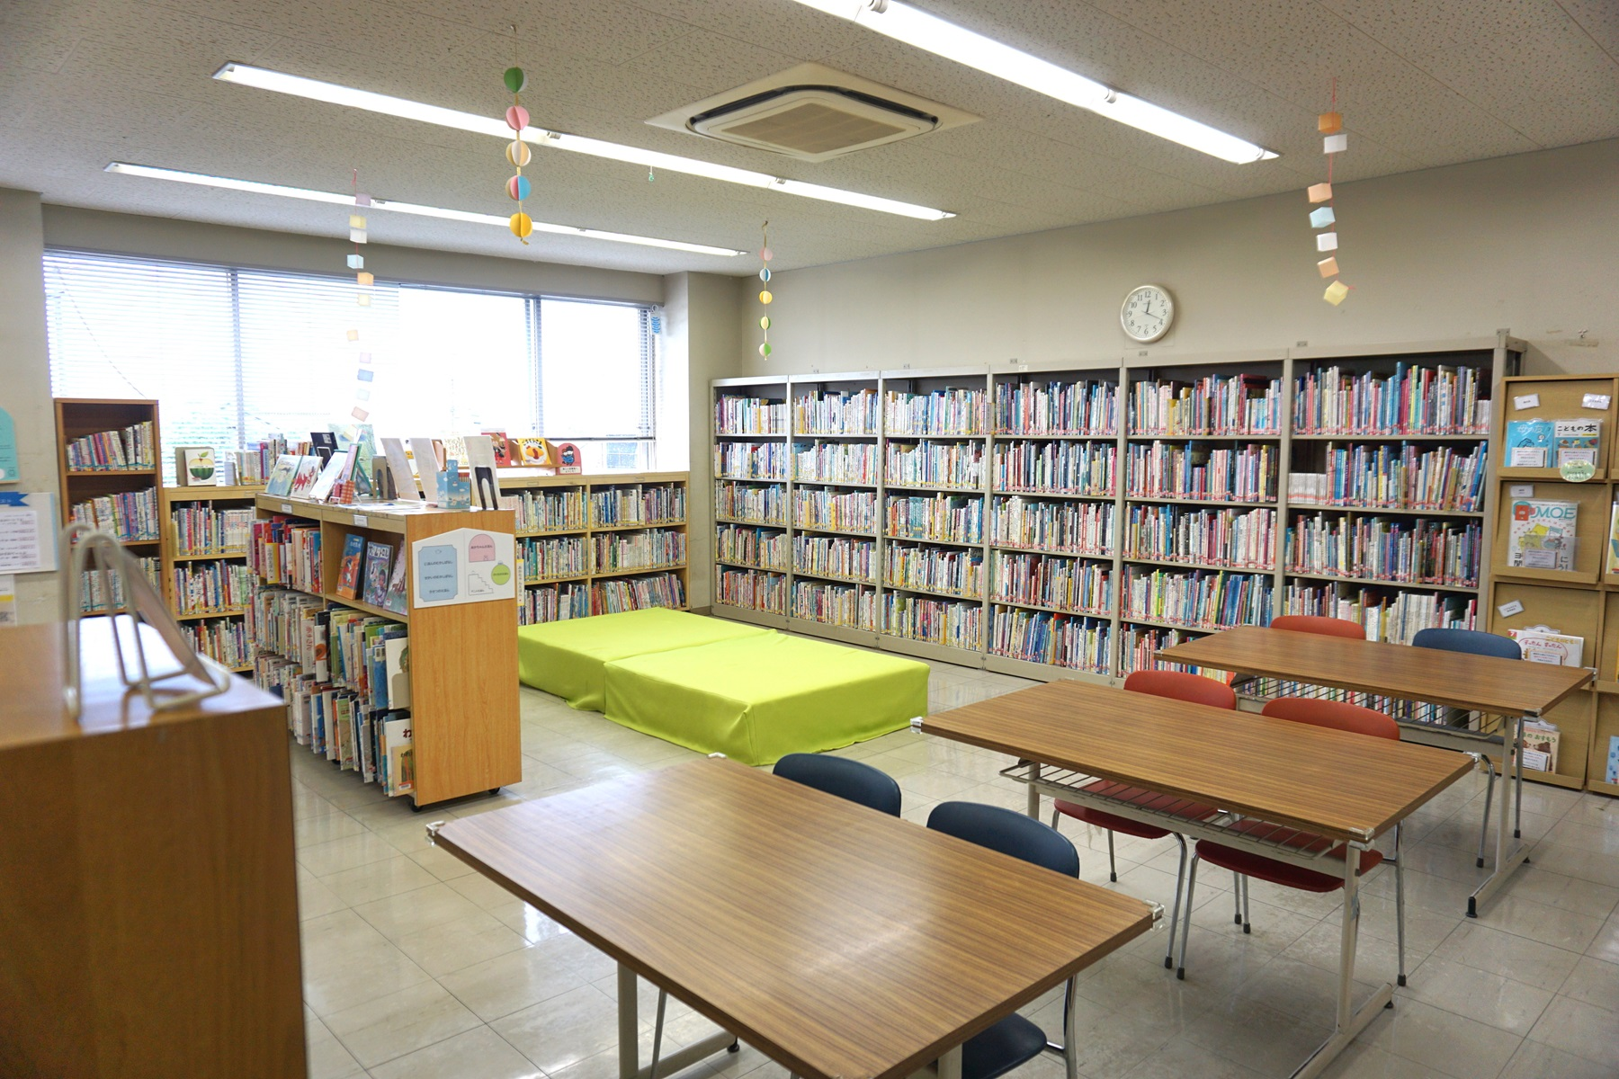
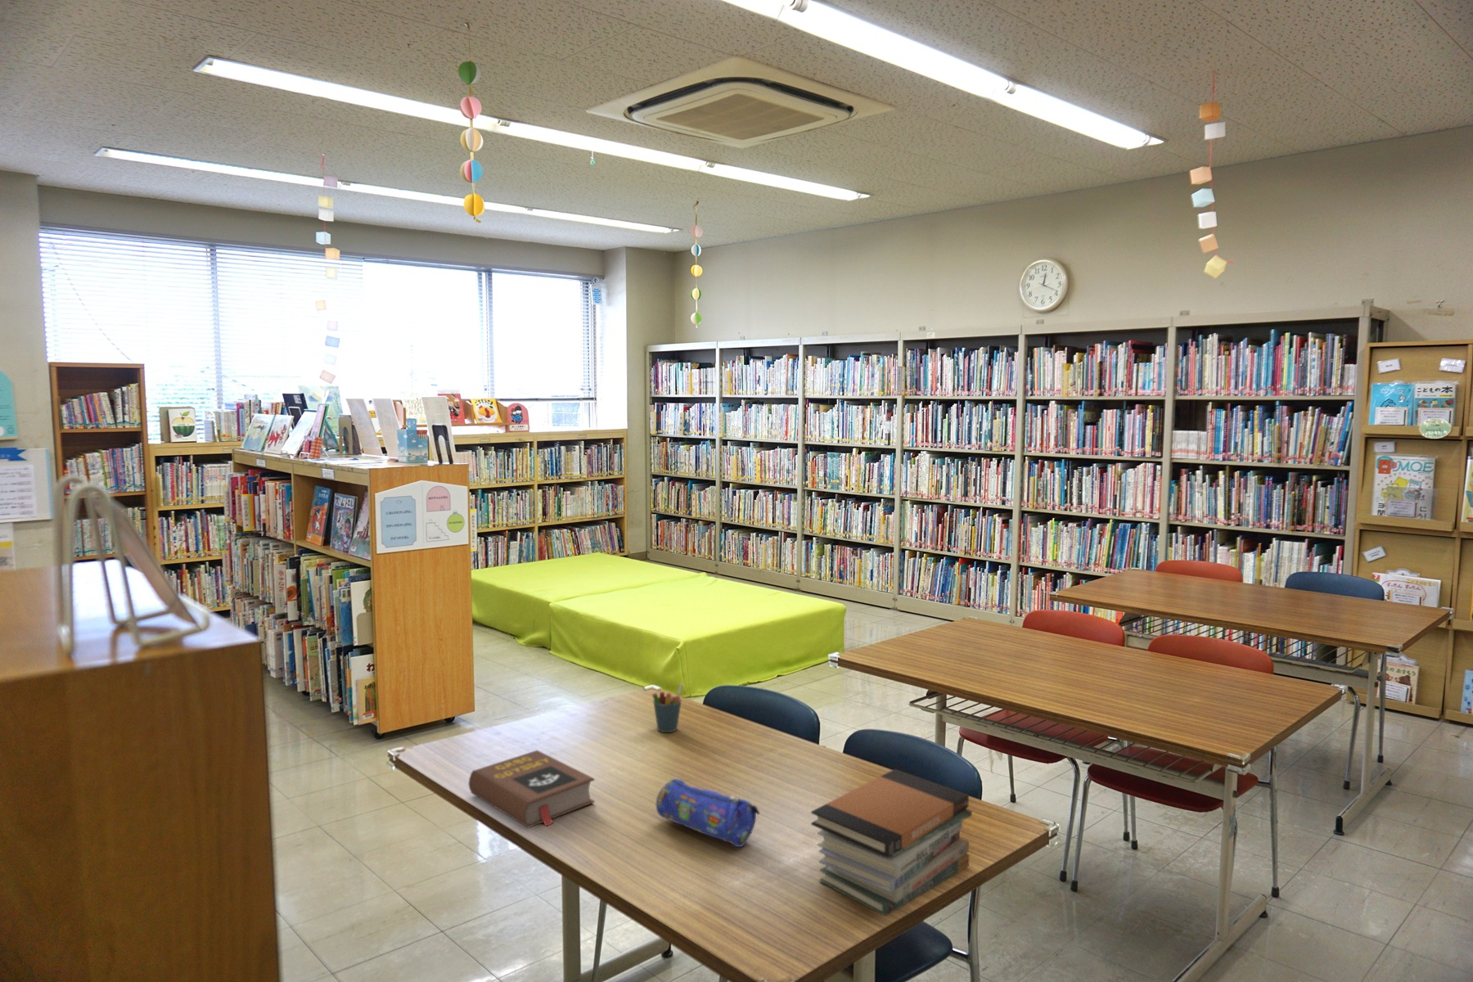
+ pencil case (706, 809)
+ book (534, 788)
+ book stack (892, 838)
+ pen holder (667, 707)
